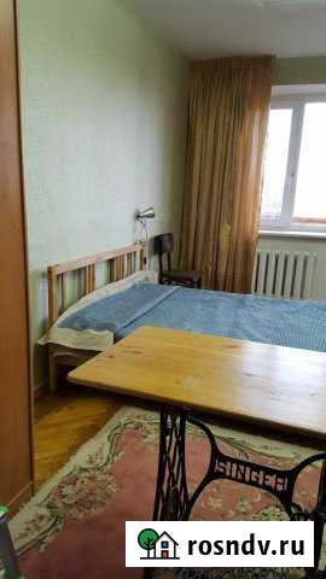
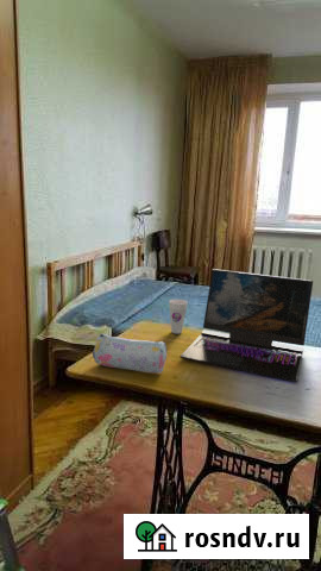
+ laptop (248, 319)
+ cup (177, 316)
+ pencil case (130, 352)
